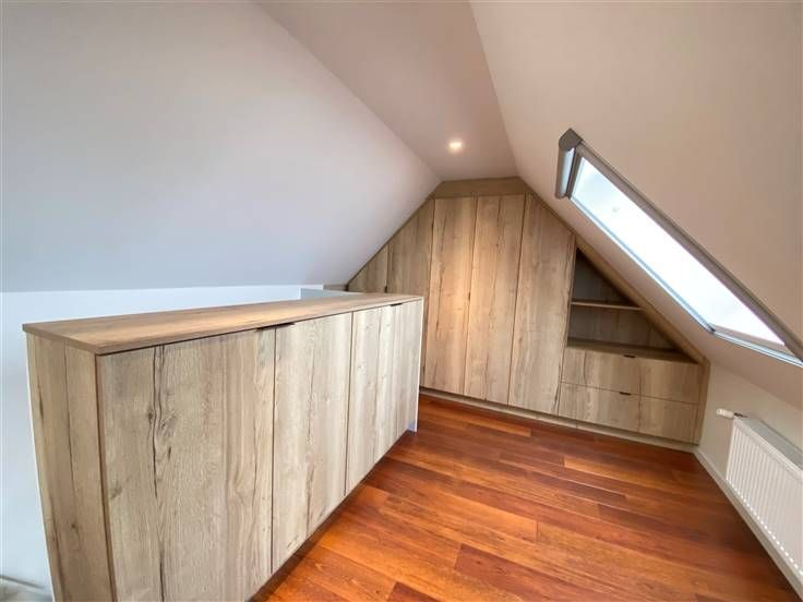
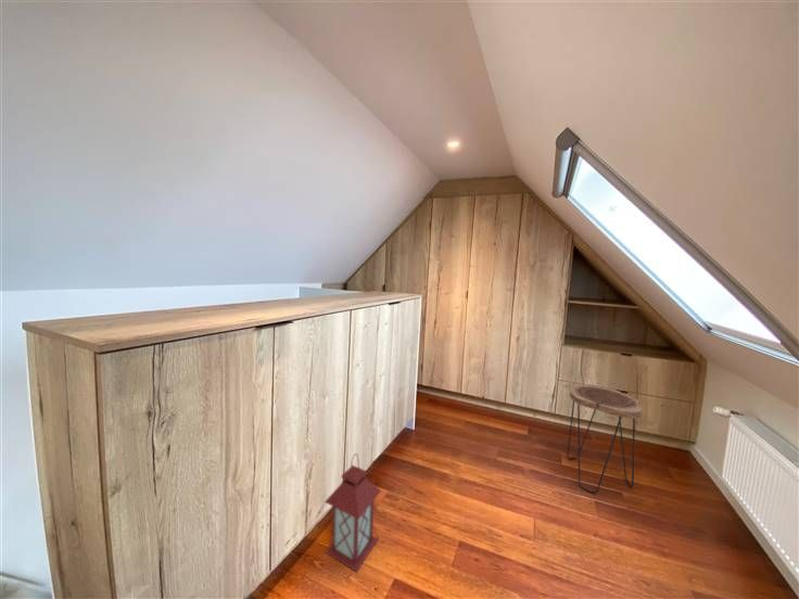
+ side table (611, 443)
+ lantern (353, 500)
